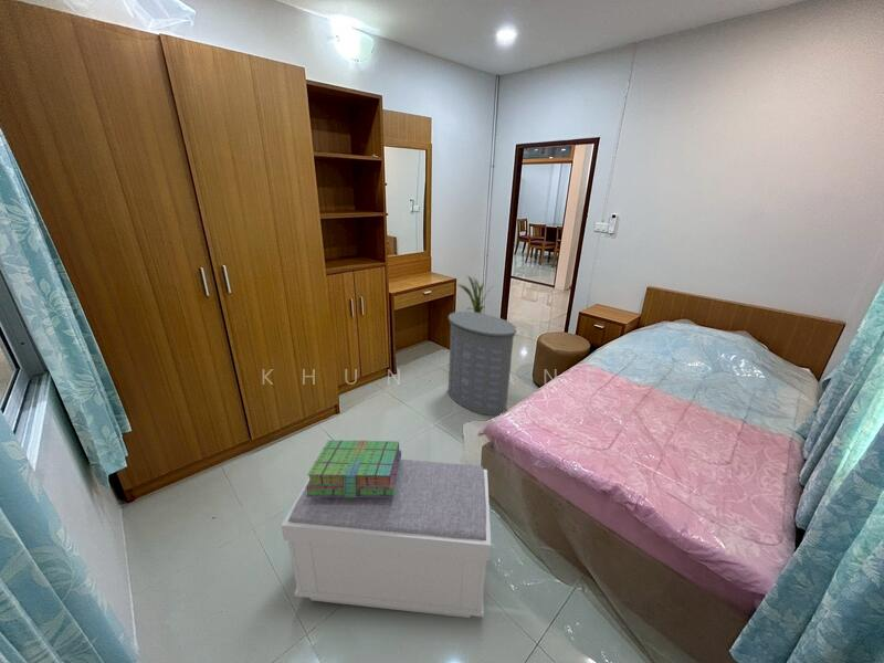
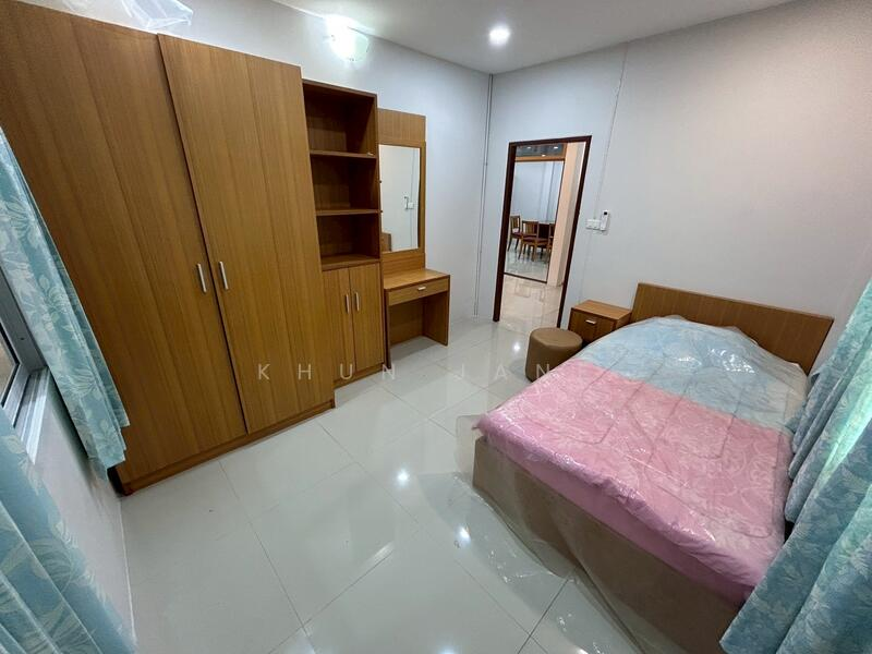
- bench (396, 530)
- laundry hamper (477, 361)
- house plant (475, 303)
- stack of books (357, 469)
